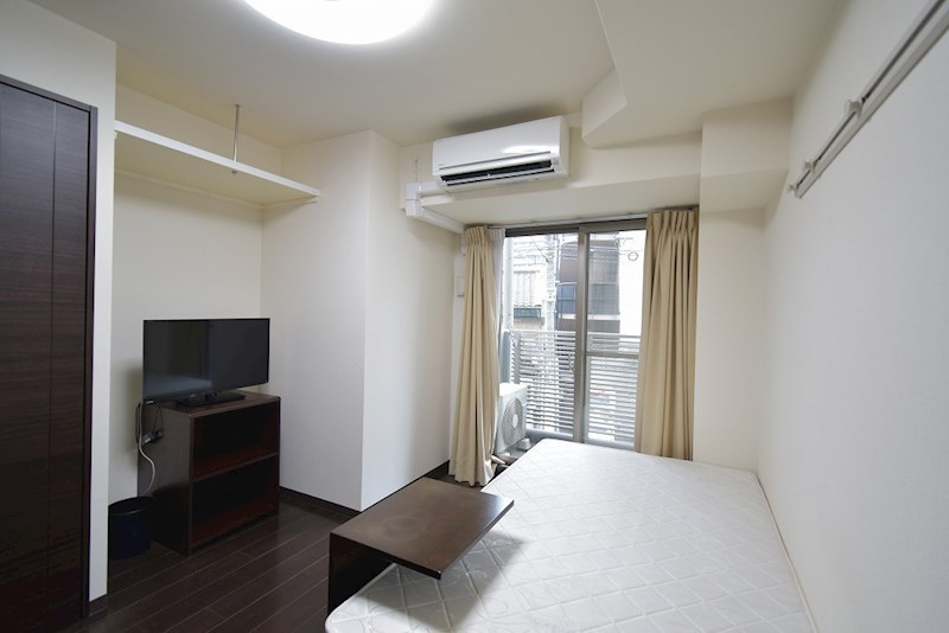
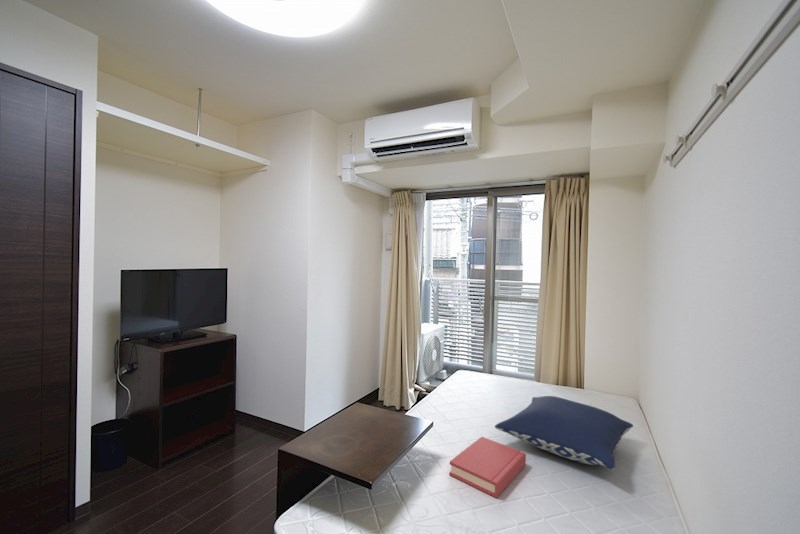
+ pillow (564, 425)
+ hardback book (488, 463)
